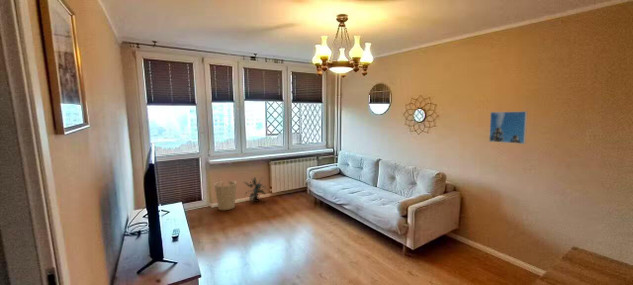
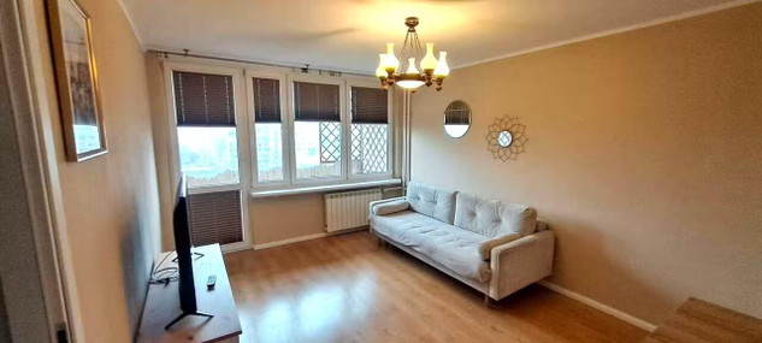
- basket (225, 193)
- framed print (507, 127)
- potted plant (256, 189)
